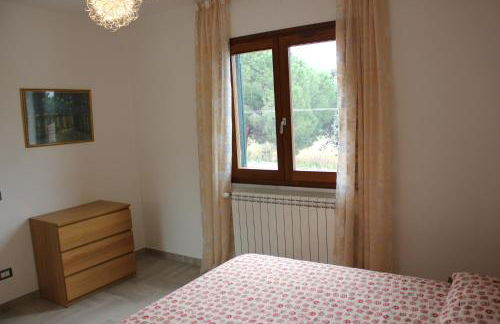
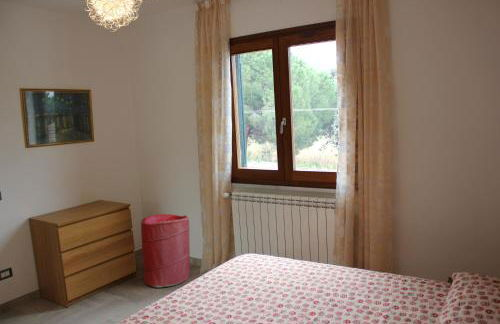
+ laundry hamper (166, 247)
